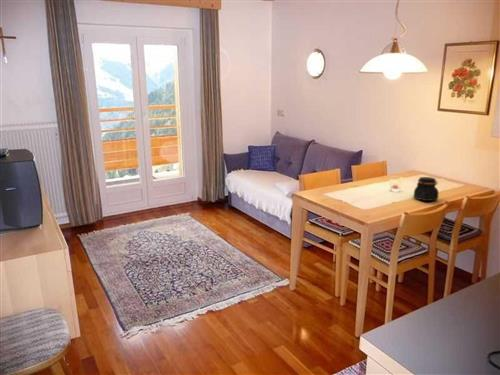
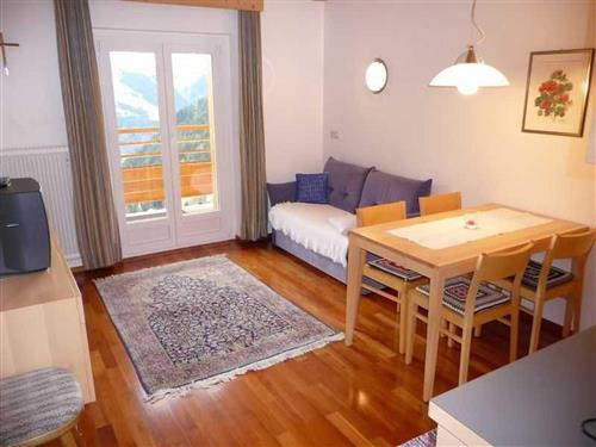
- jar (426, 189)
